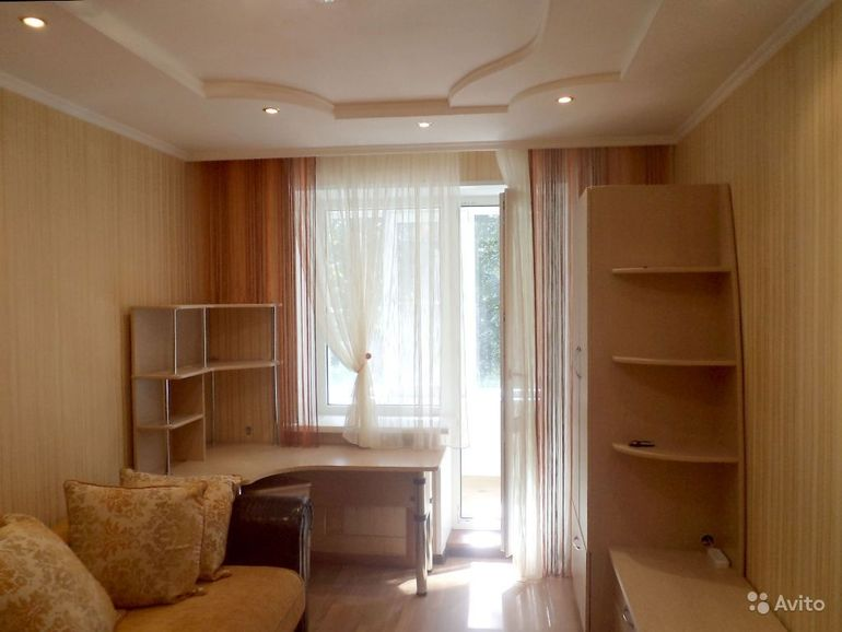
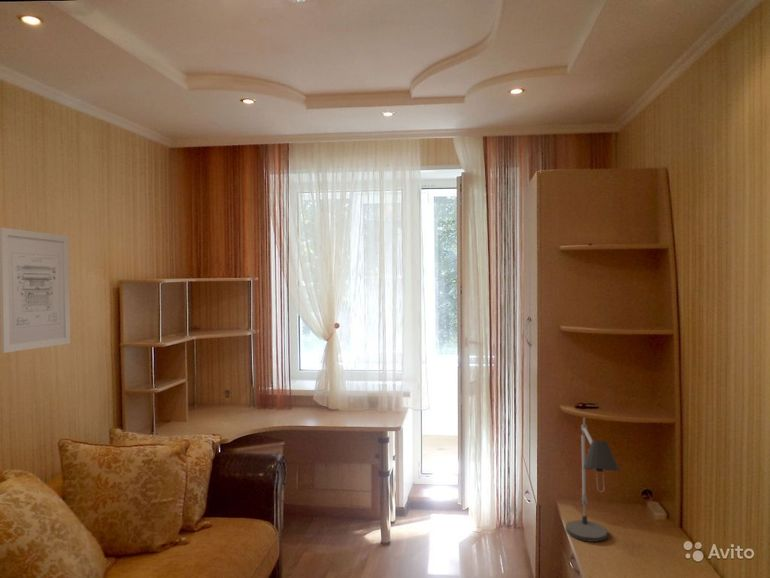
+ desk lamp (597, 488)
+ wall art (37, 290)
